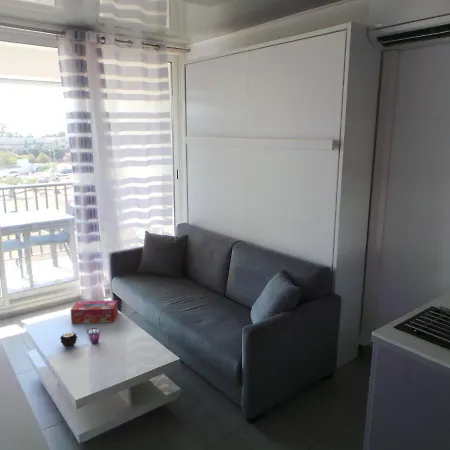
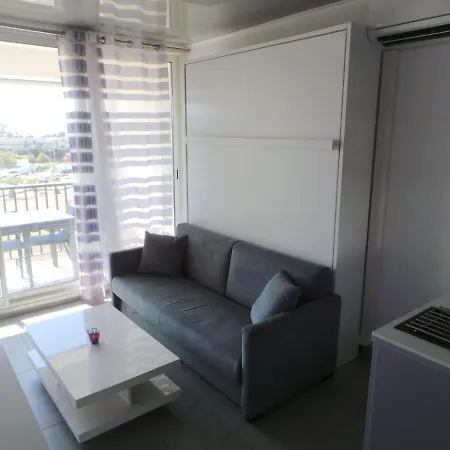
- candle (68, 339)
- tissue box (95, 311)
